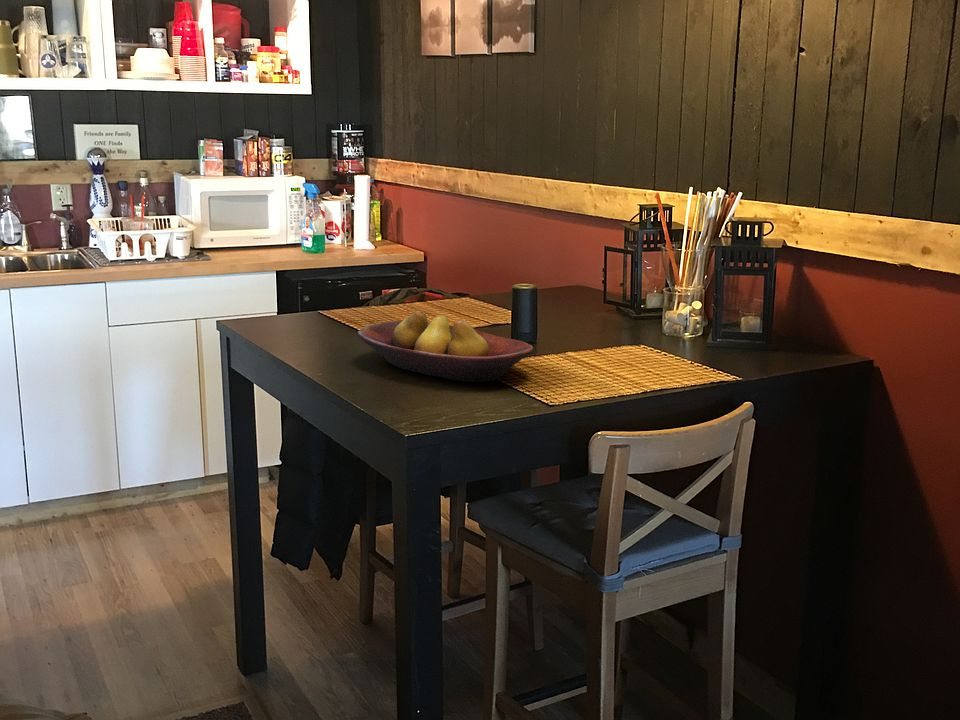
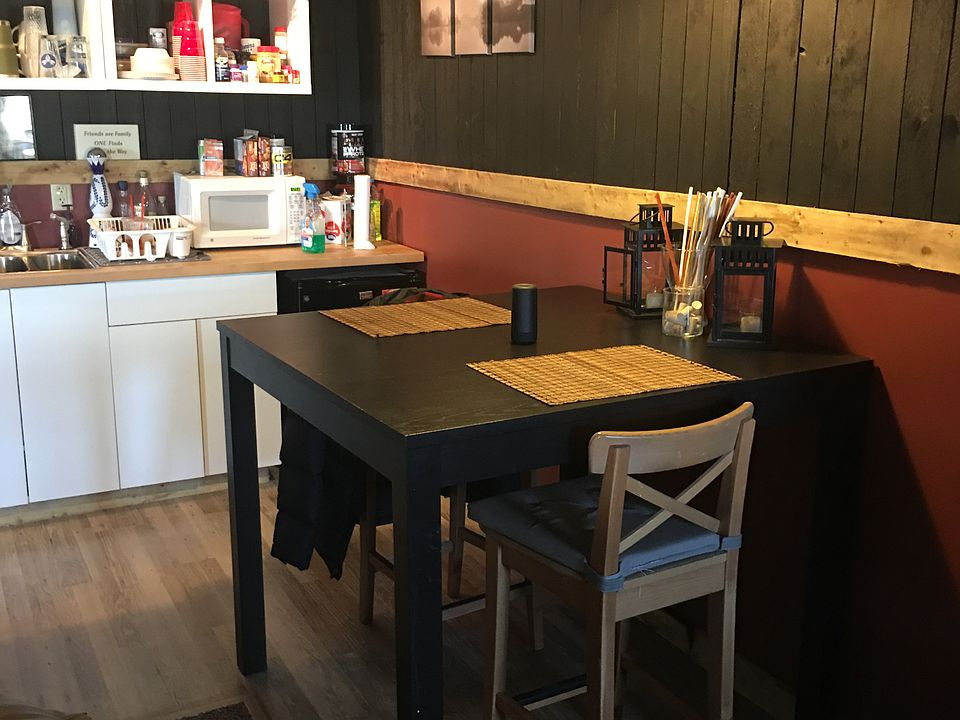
- fruit bowl (442, 341)
